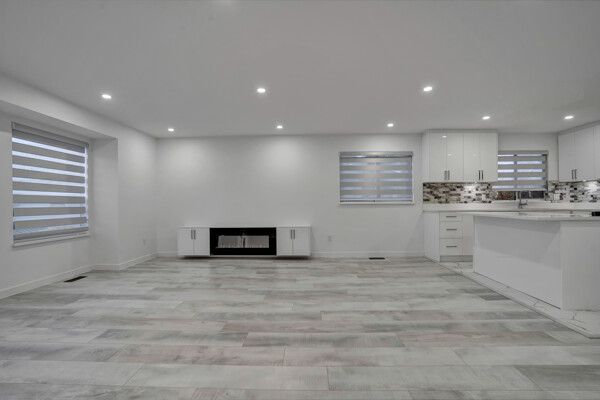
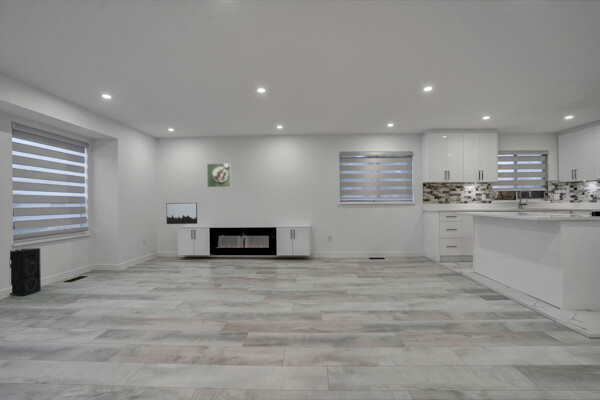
+ wall art (181, 213)
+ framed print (219, 175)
+ speaker (23, 271)
